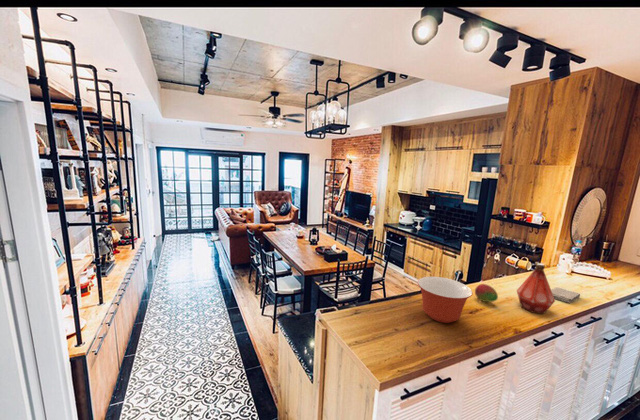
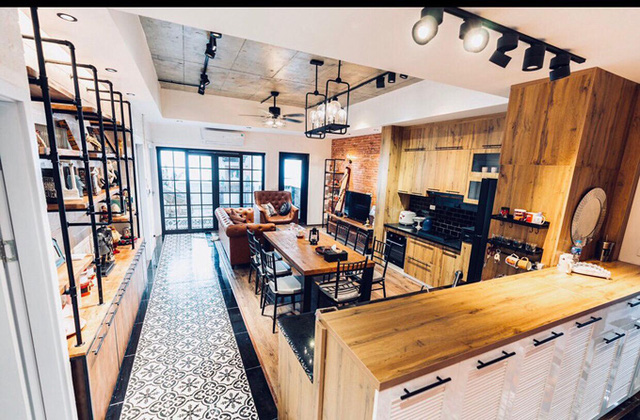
- bottle (537, 287)
- fruit (485, 293)
- mixing bowl (442, 301)
- washcloth (562, 294)
